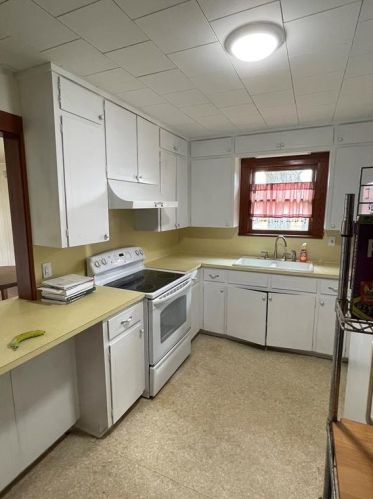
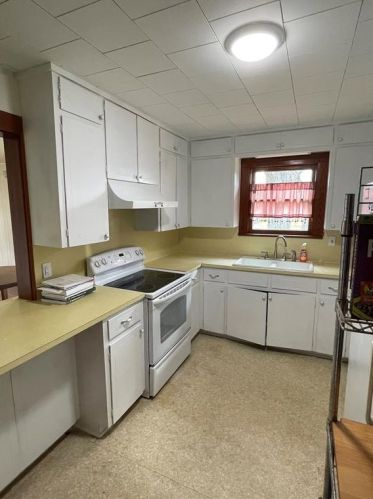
- banana (26, 337)
